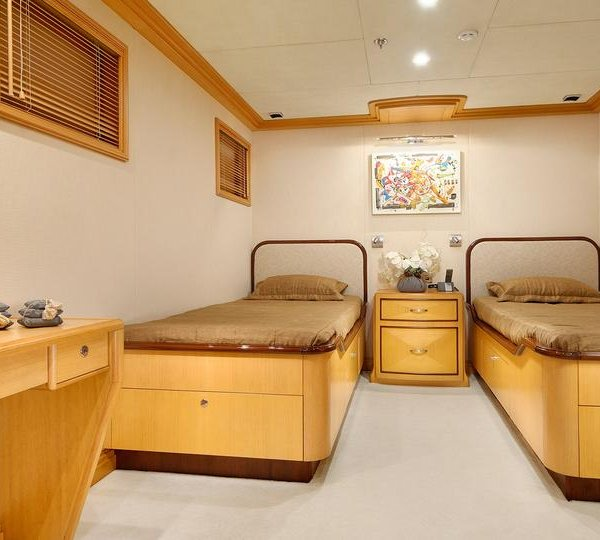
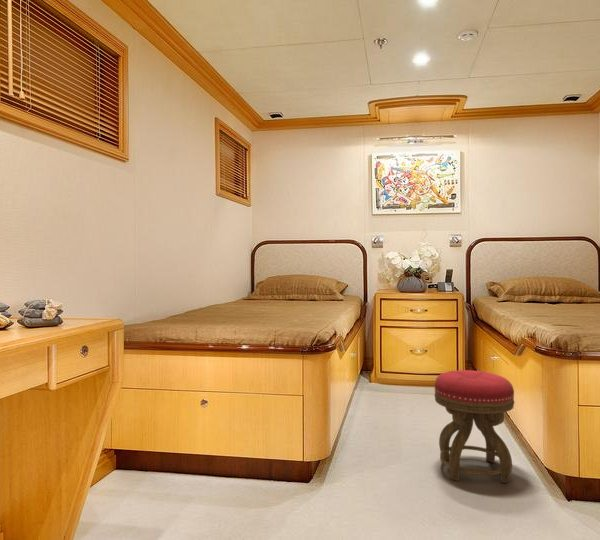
+ stool (472, 422)
